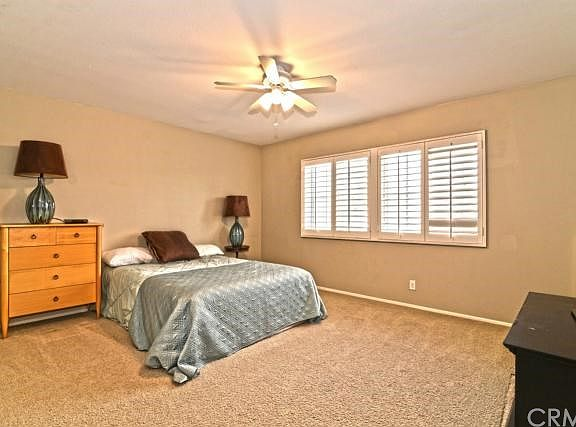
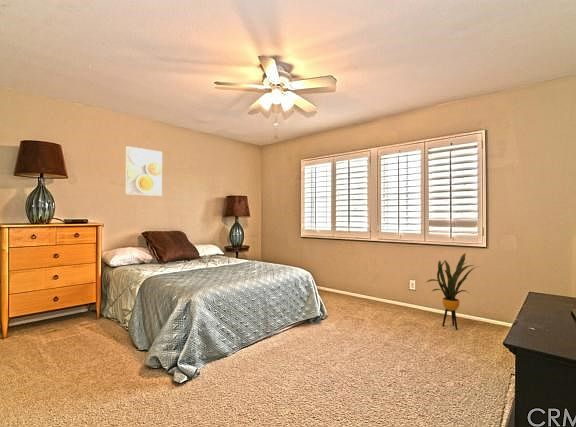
+ house plant (455, 291)
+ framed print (144, 172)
